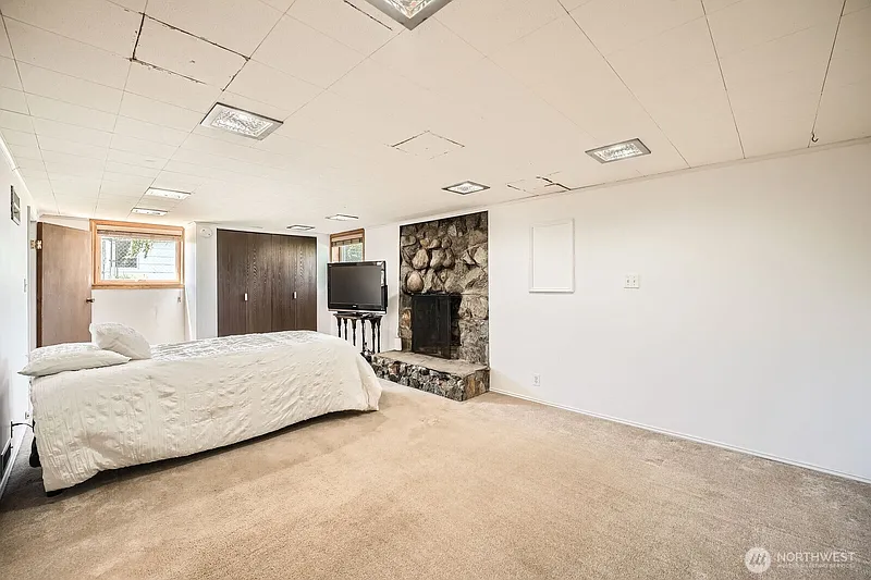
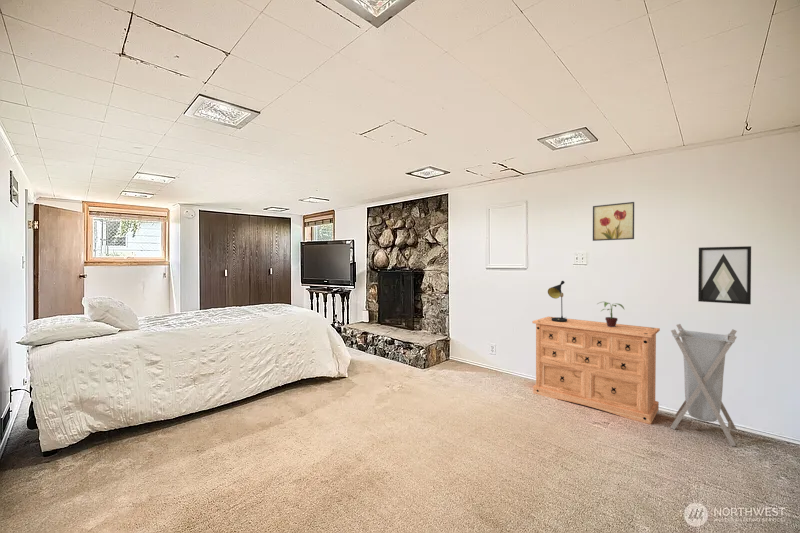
+ potted plant (610, 314)
+ wall art (723, 274)
+ laundry hamper (703, 379)
+ wall art (613, 222)
+ table lamp (561, 301)
+ dresser (592, 362)
